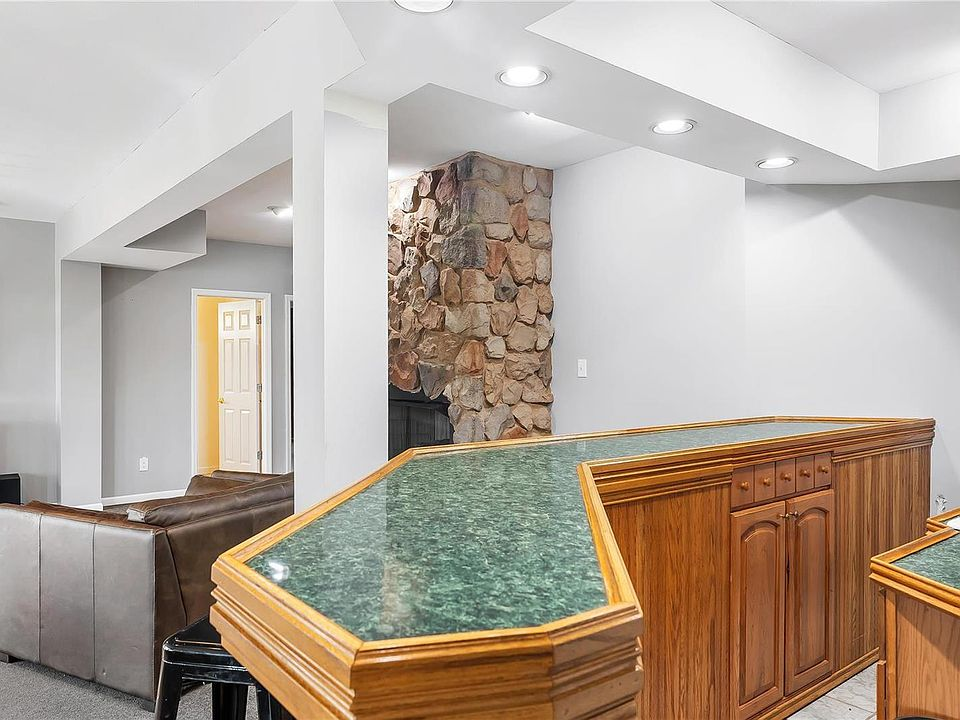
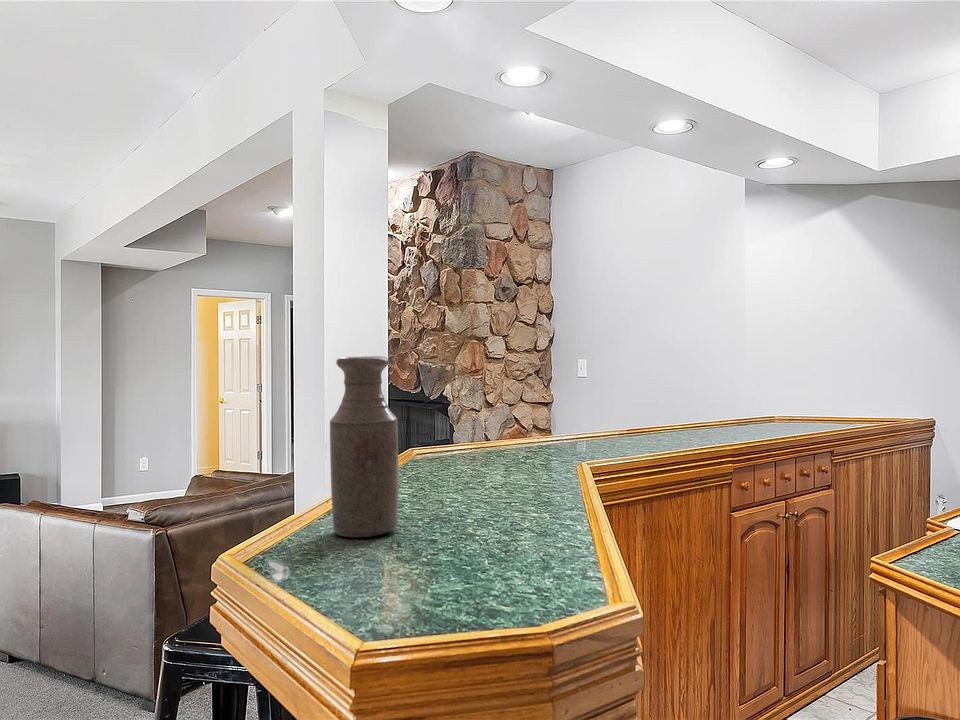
+ bottle (364, 443)
